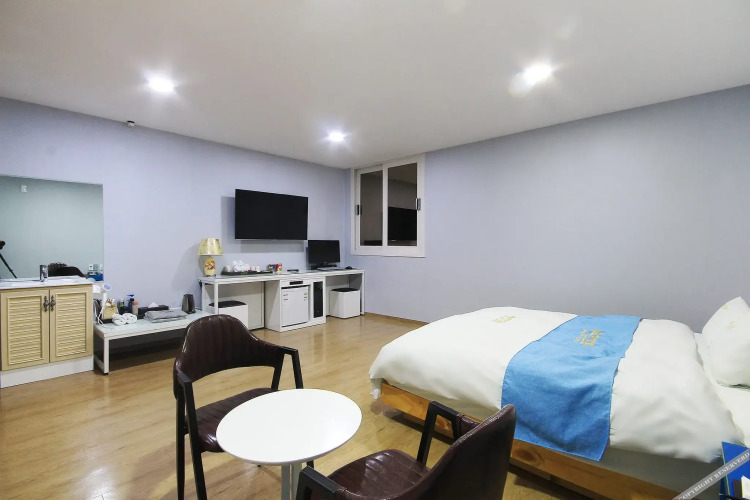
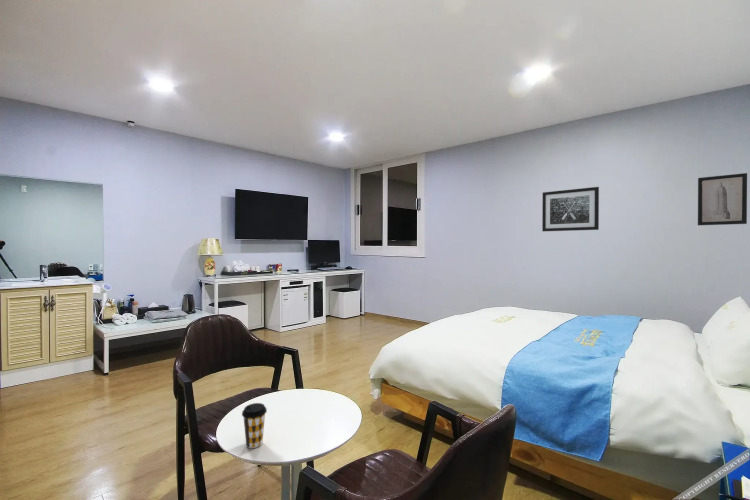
+ coffee cup (254, 425)
+ wall art (721, 200)
+ wall art (569, 210)
